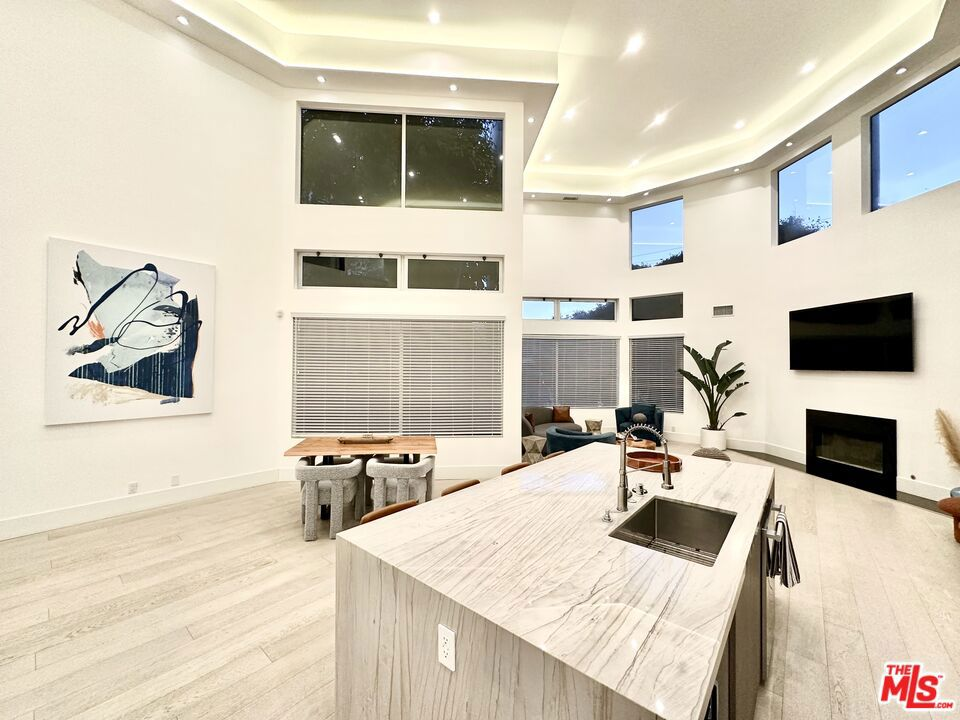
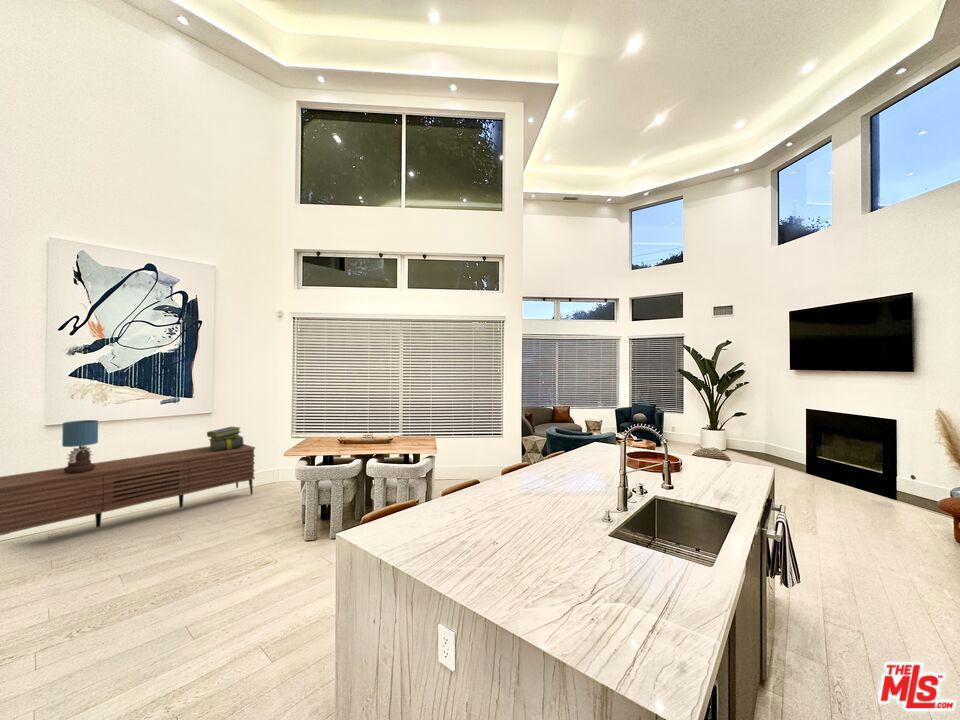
+ sideboard (141, 488)
+ stack of books (225, 438)
+ table lamp (80, 446)
